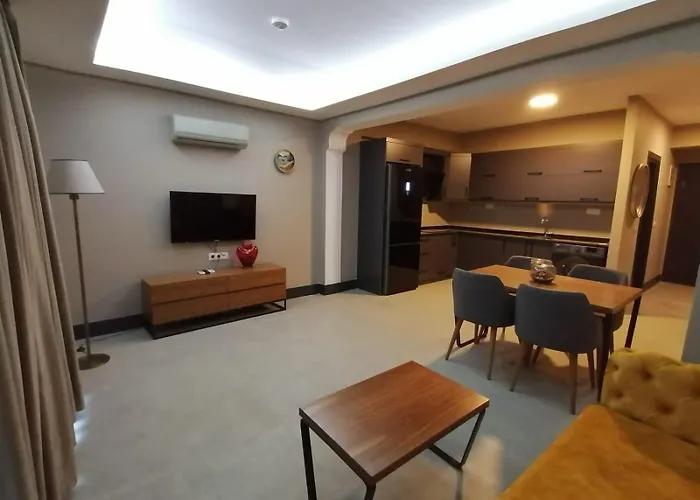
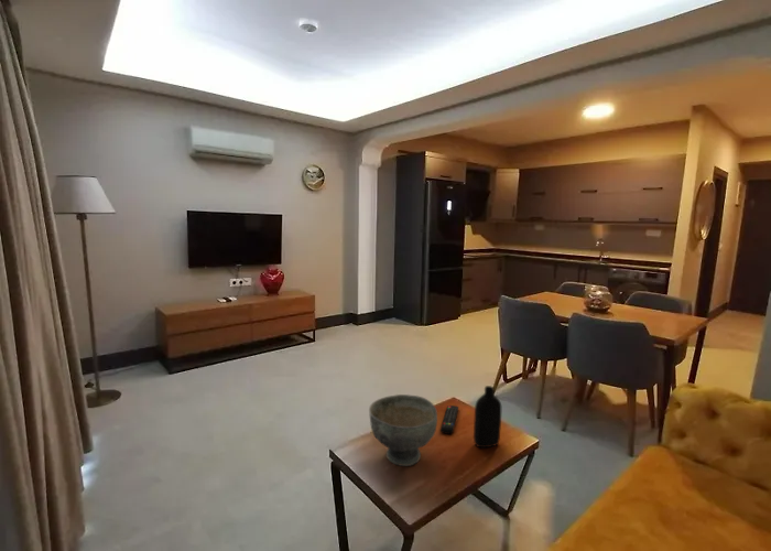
+ remote control (449, 418)
+ decorative bowl (403, 432)
+ bottle (487, 415)
